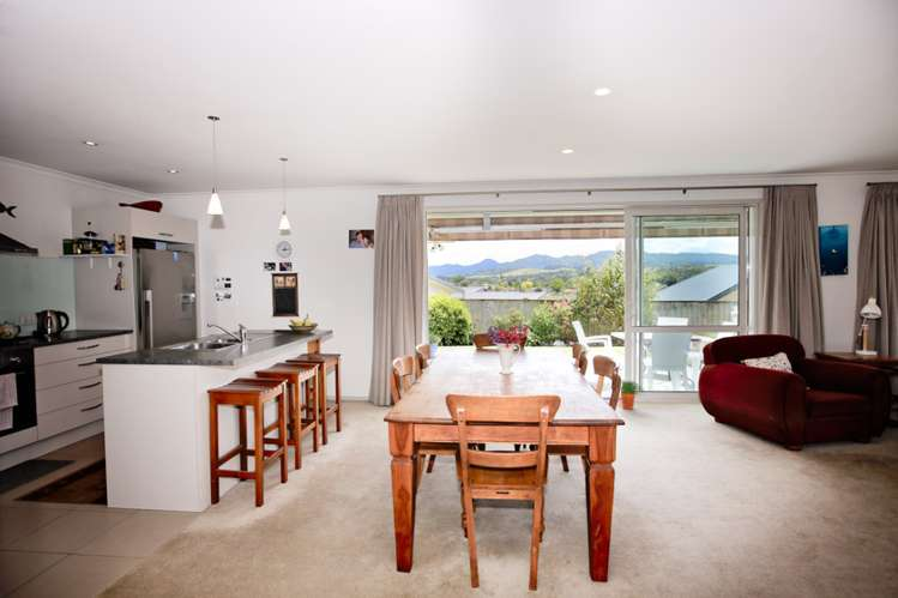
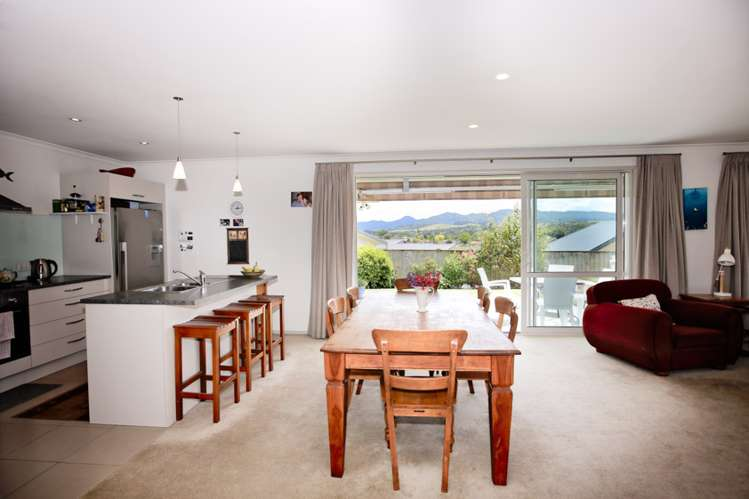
- potted plant (627, 394)
